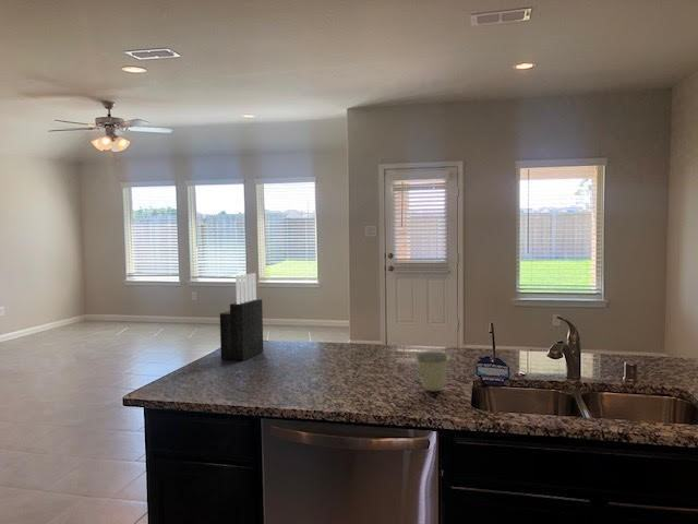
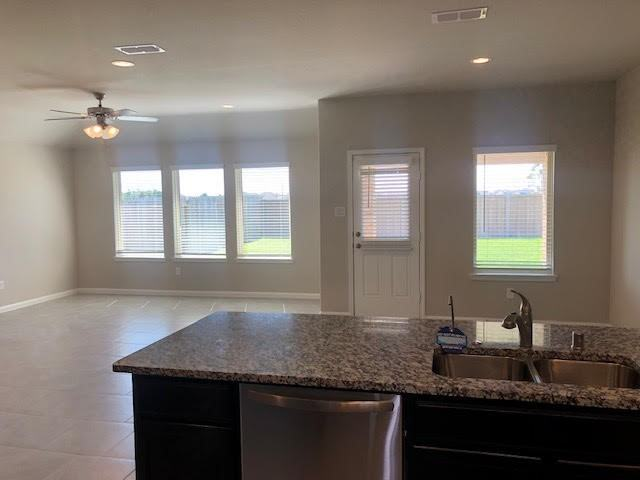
- cup (432, 372)
- knife block (239, 314)
